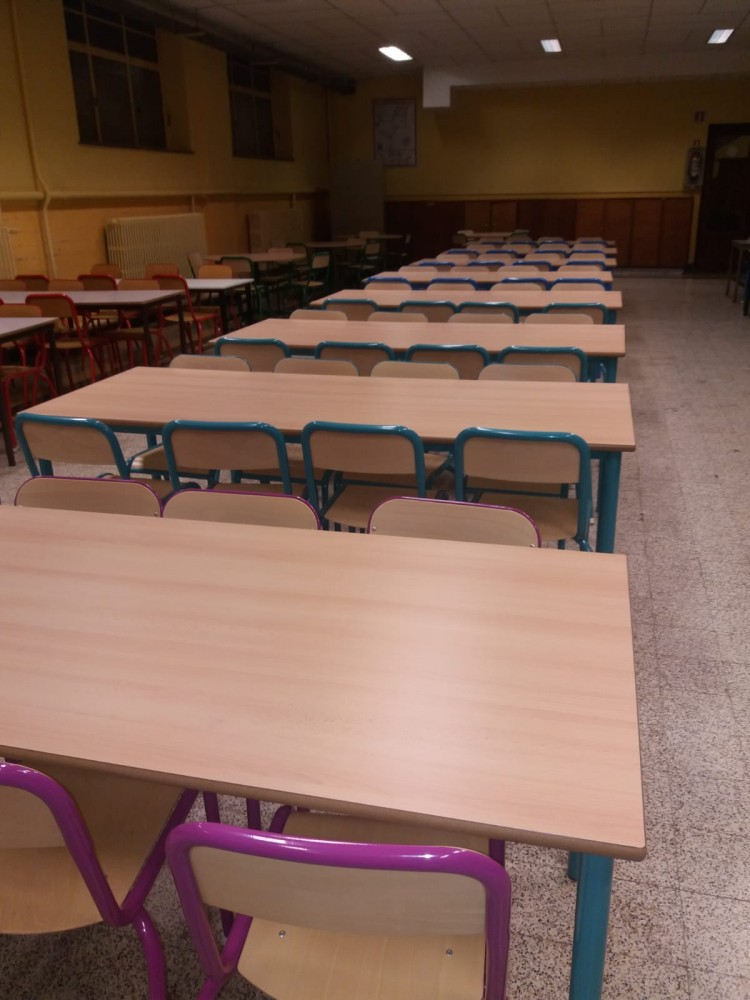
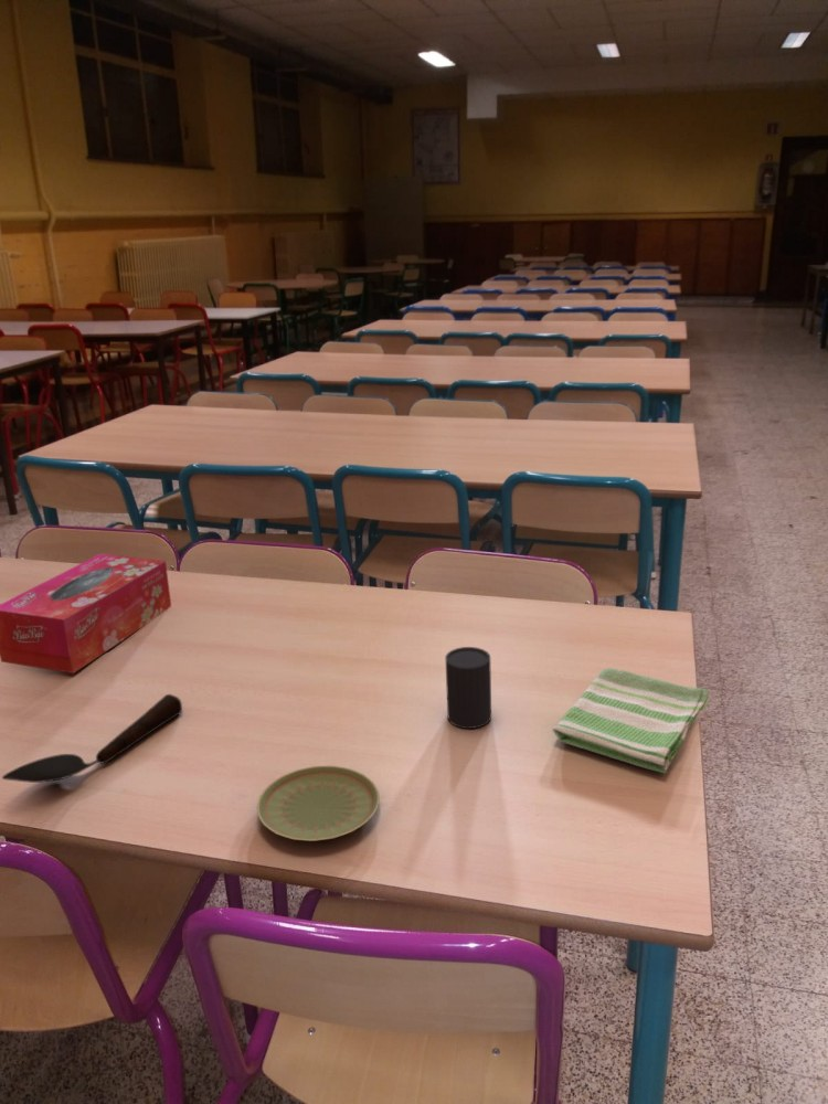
+ plate (318, 806)
+ cup (468, 687)
+ spoon (107, 744)
+ dish towel (633, 713)
+ tissue box (87, 608)
